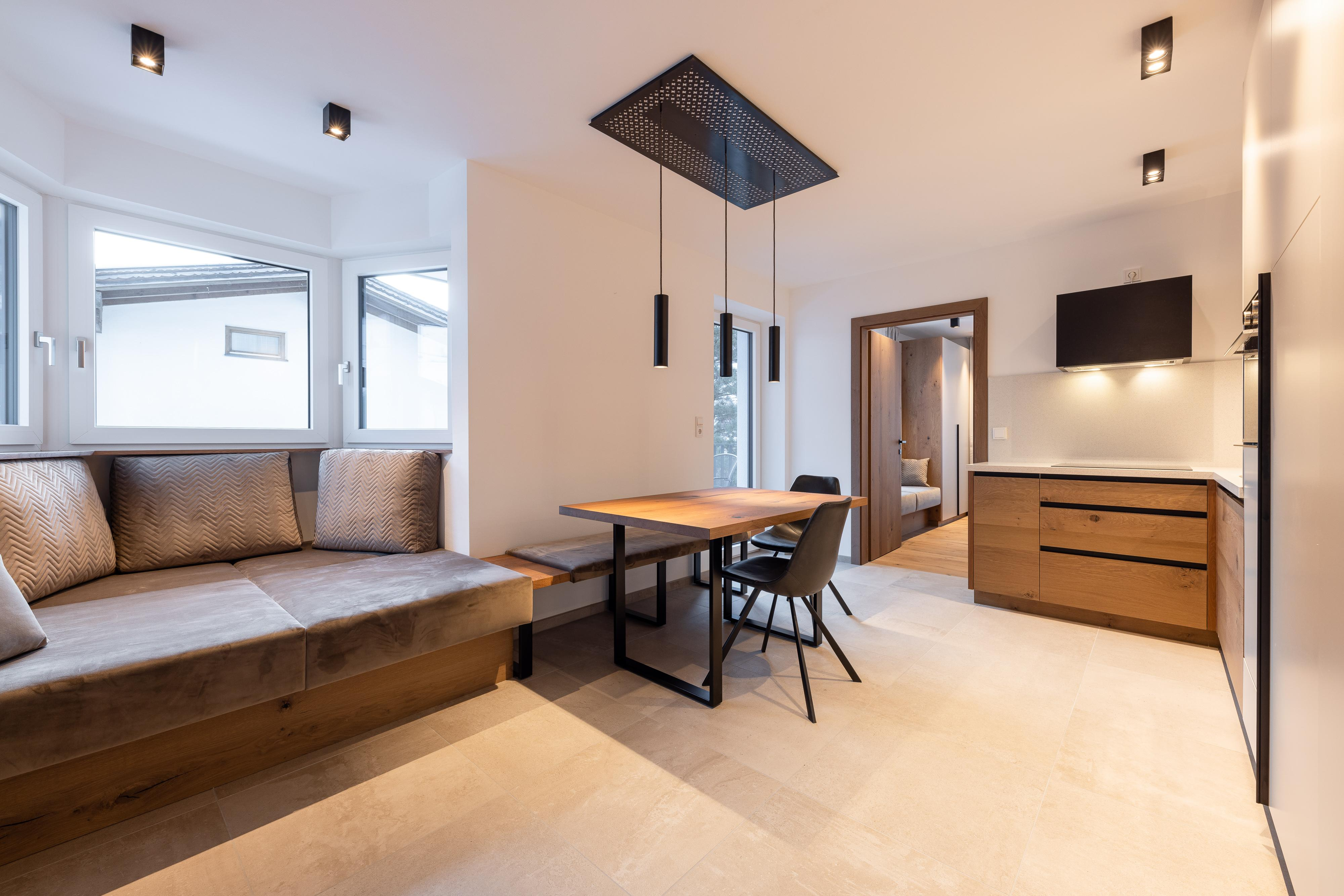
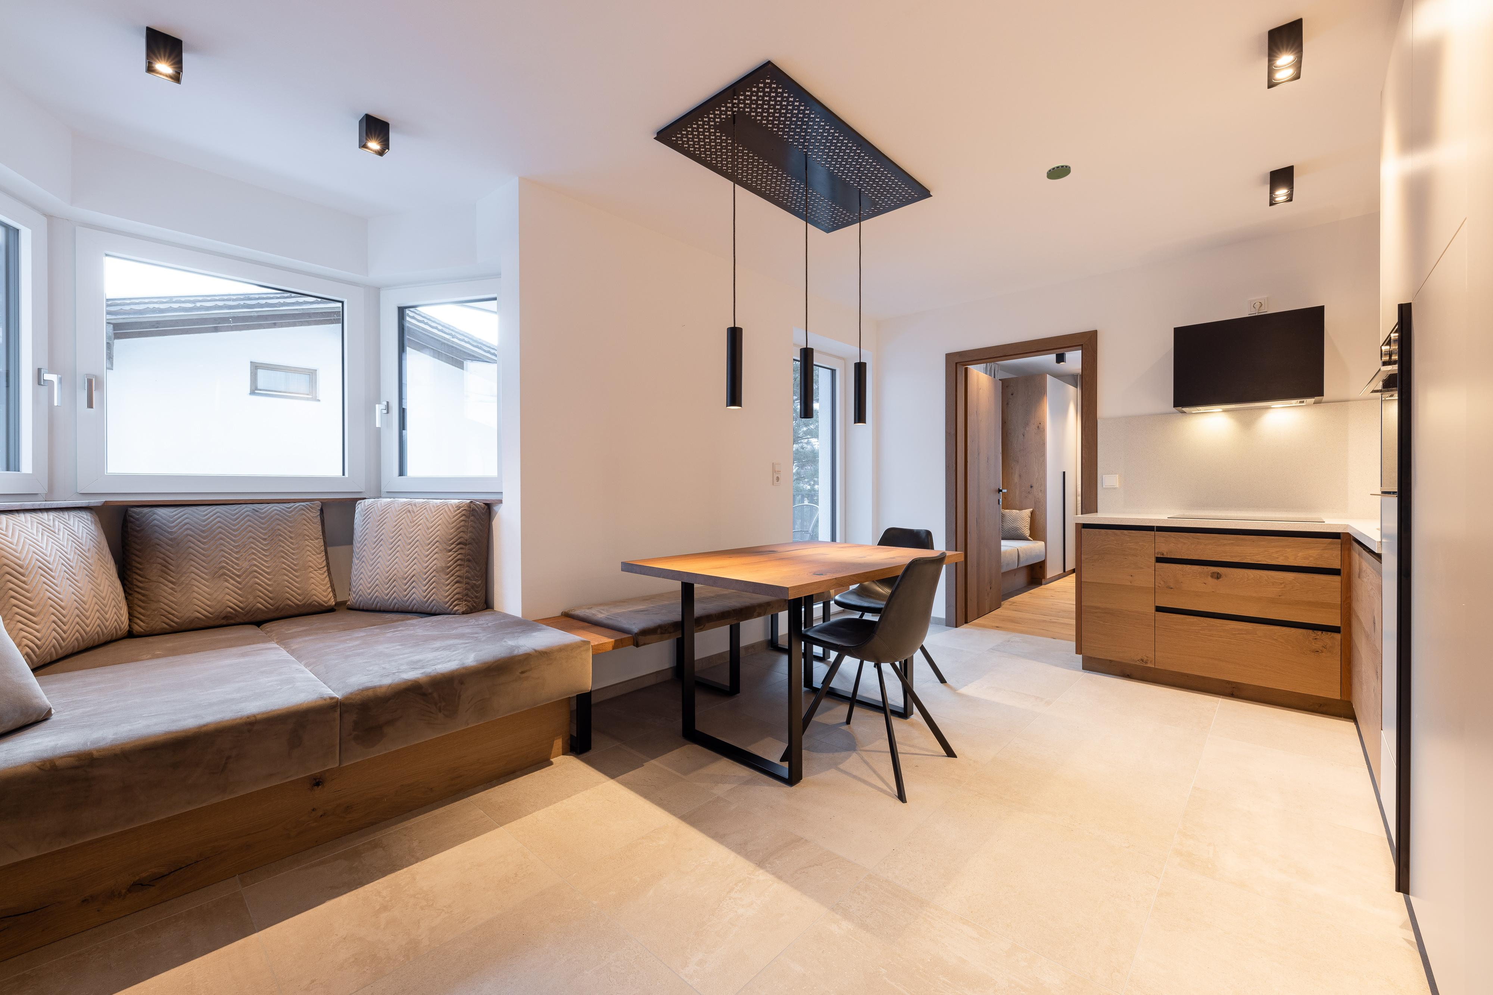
+ smoke detector (1059, 171)
